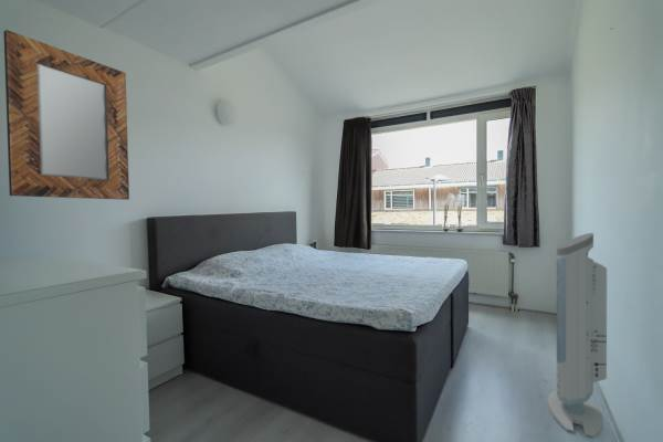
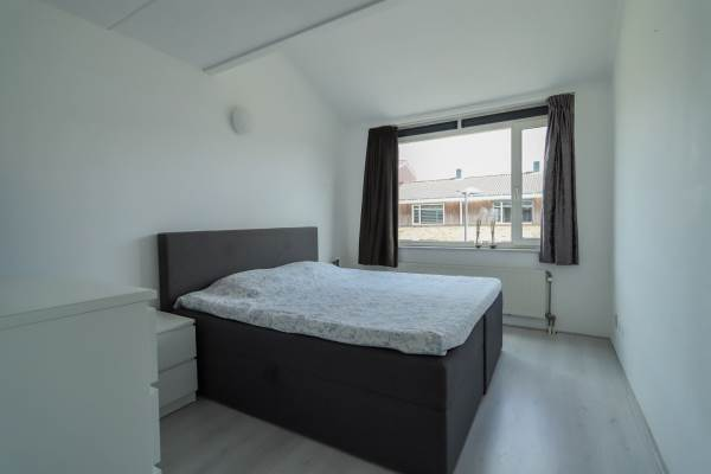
- air purifier (575, 323)
- home mirror (74, 126)
